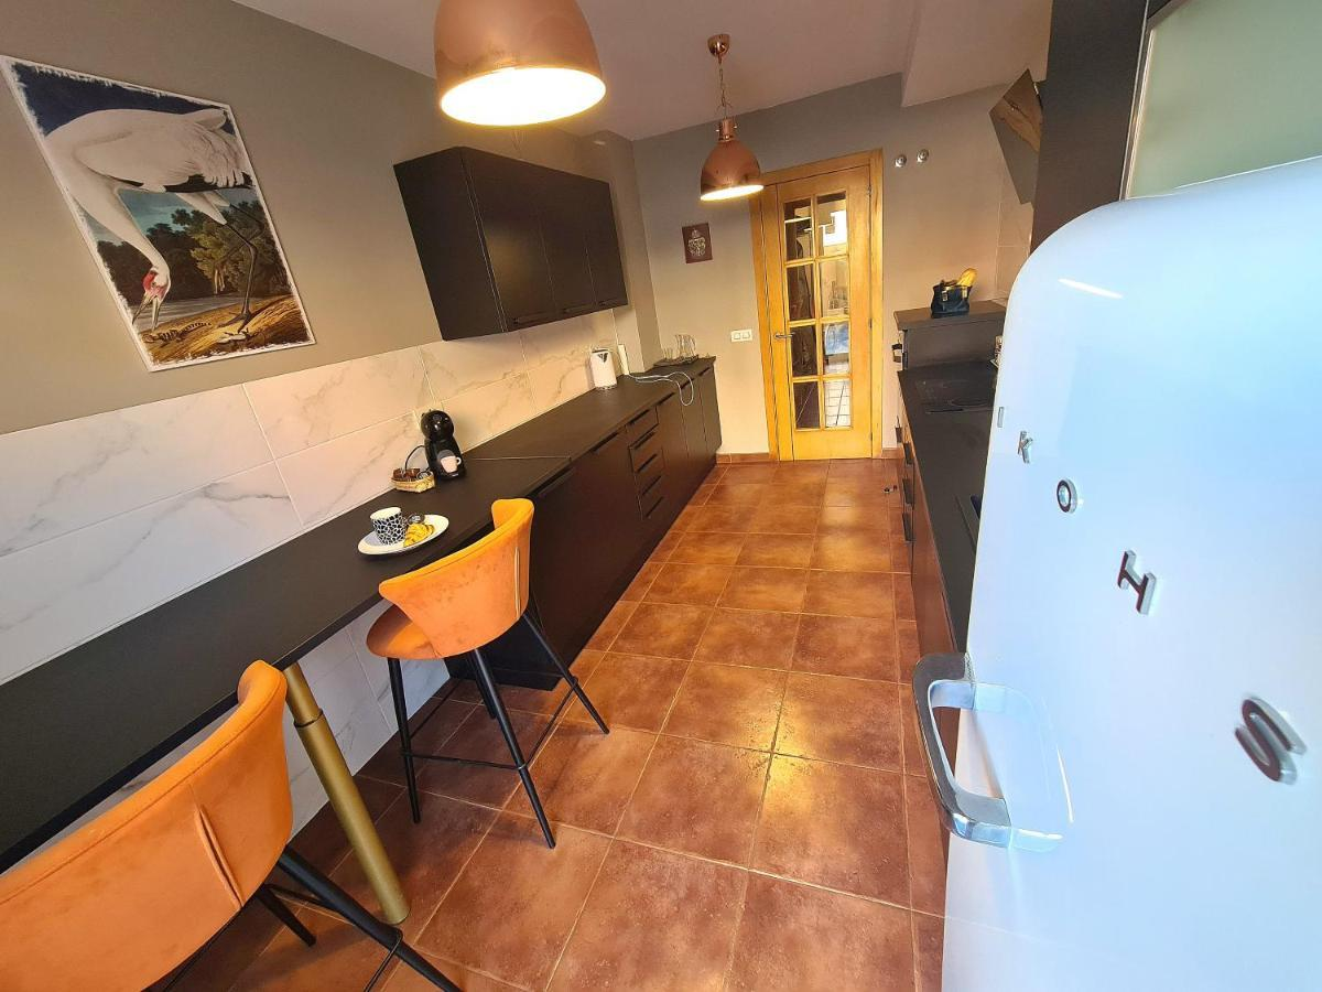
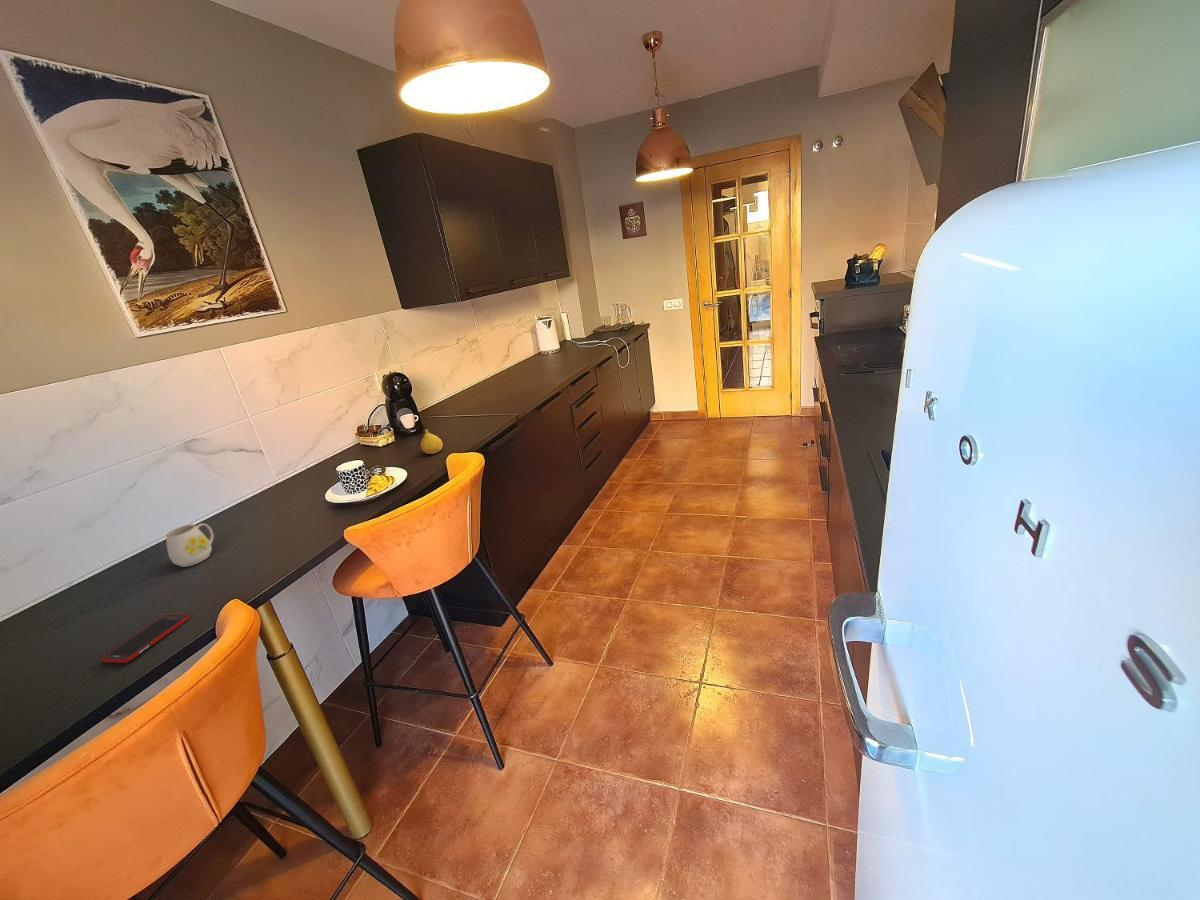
+ mug (192, 542)
+ cell phone (147, 637)
+ fruit (430, 440)
